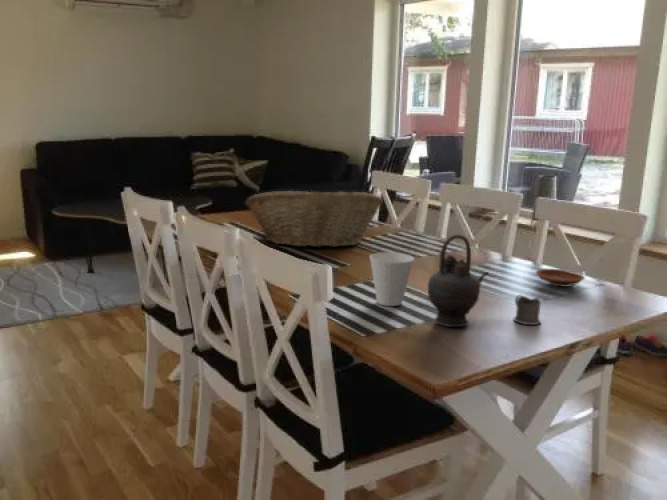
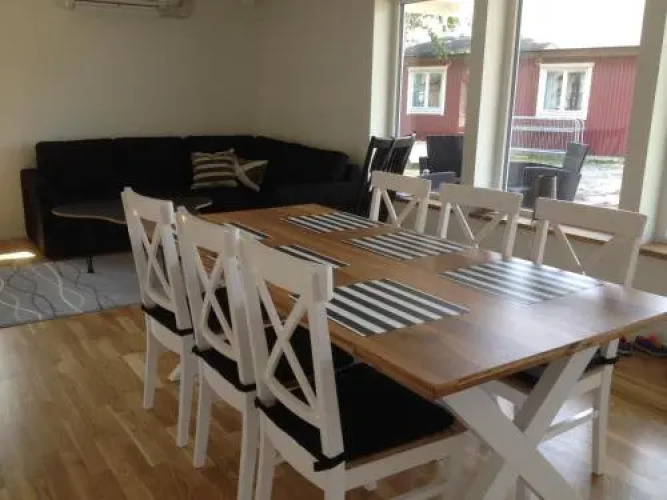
- cup (390, 279)
- plate (559, 279)
- teapot (459, 279)
- fruit basket (314, 213)
- tea glass holder (526, 303)
